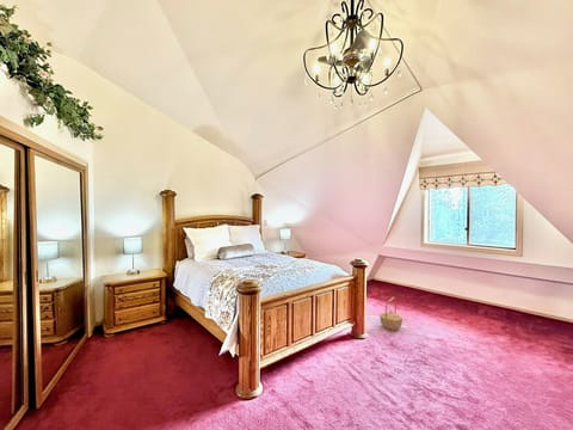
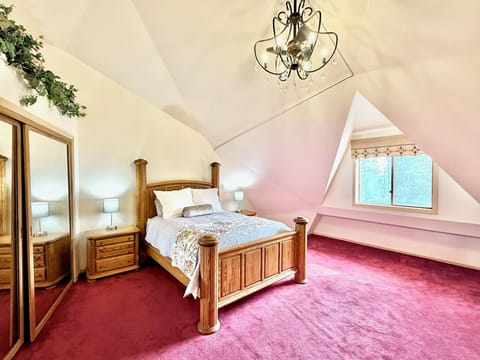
- basket (390, 313)
